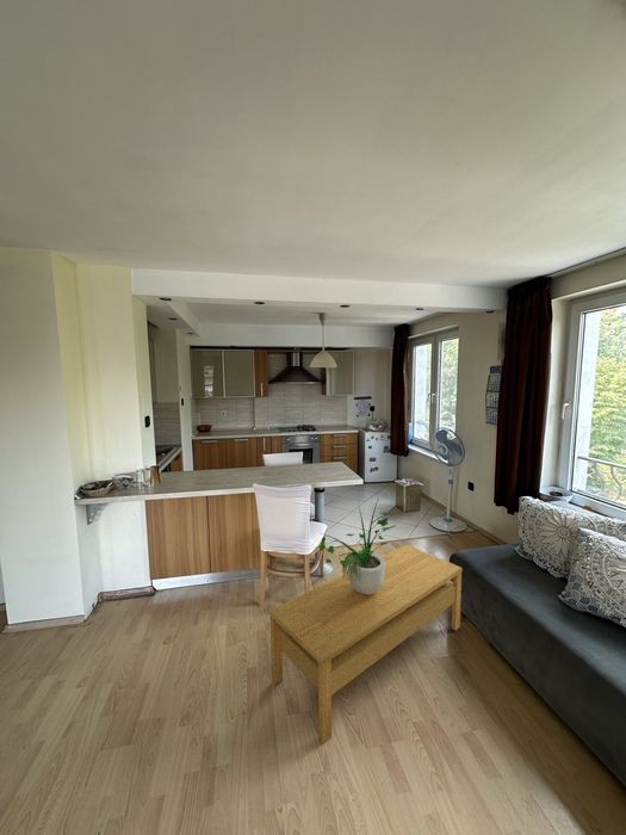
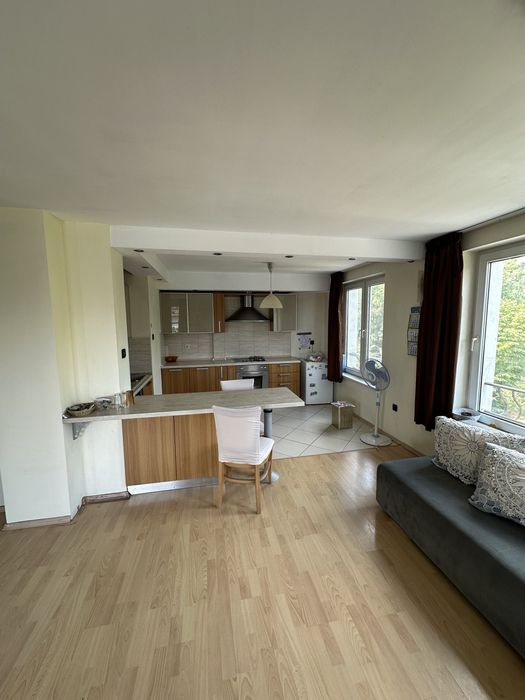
- coffee table (374, 619)
- potted plant (360, 544)
